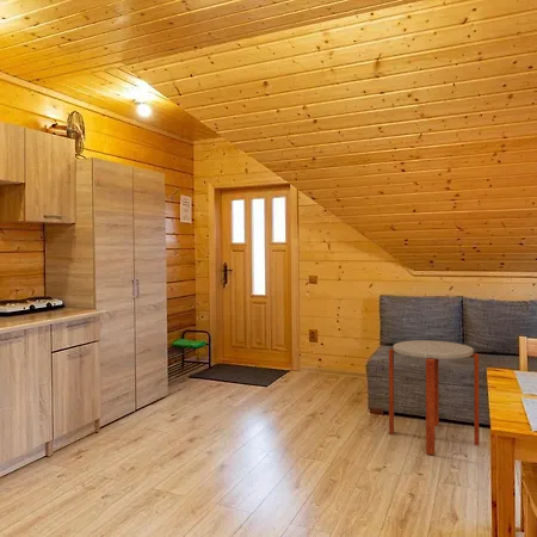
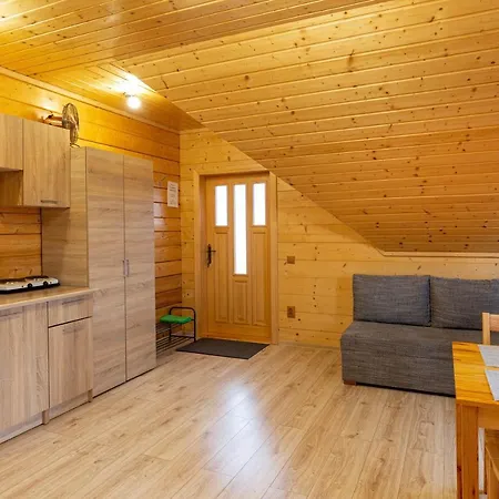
- side table (432, 393)
